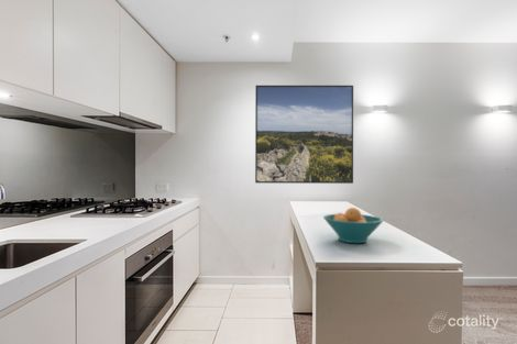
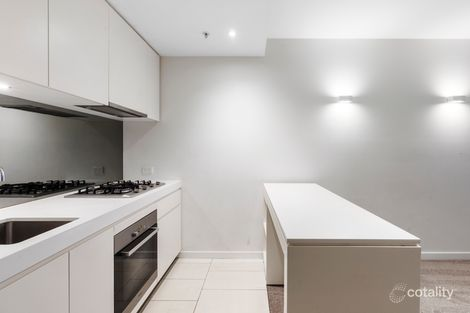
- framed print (304, 134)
- fruit bowl (352, 223)
